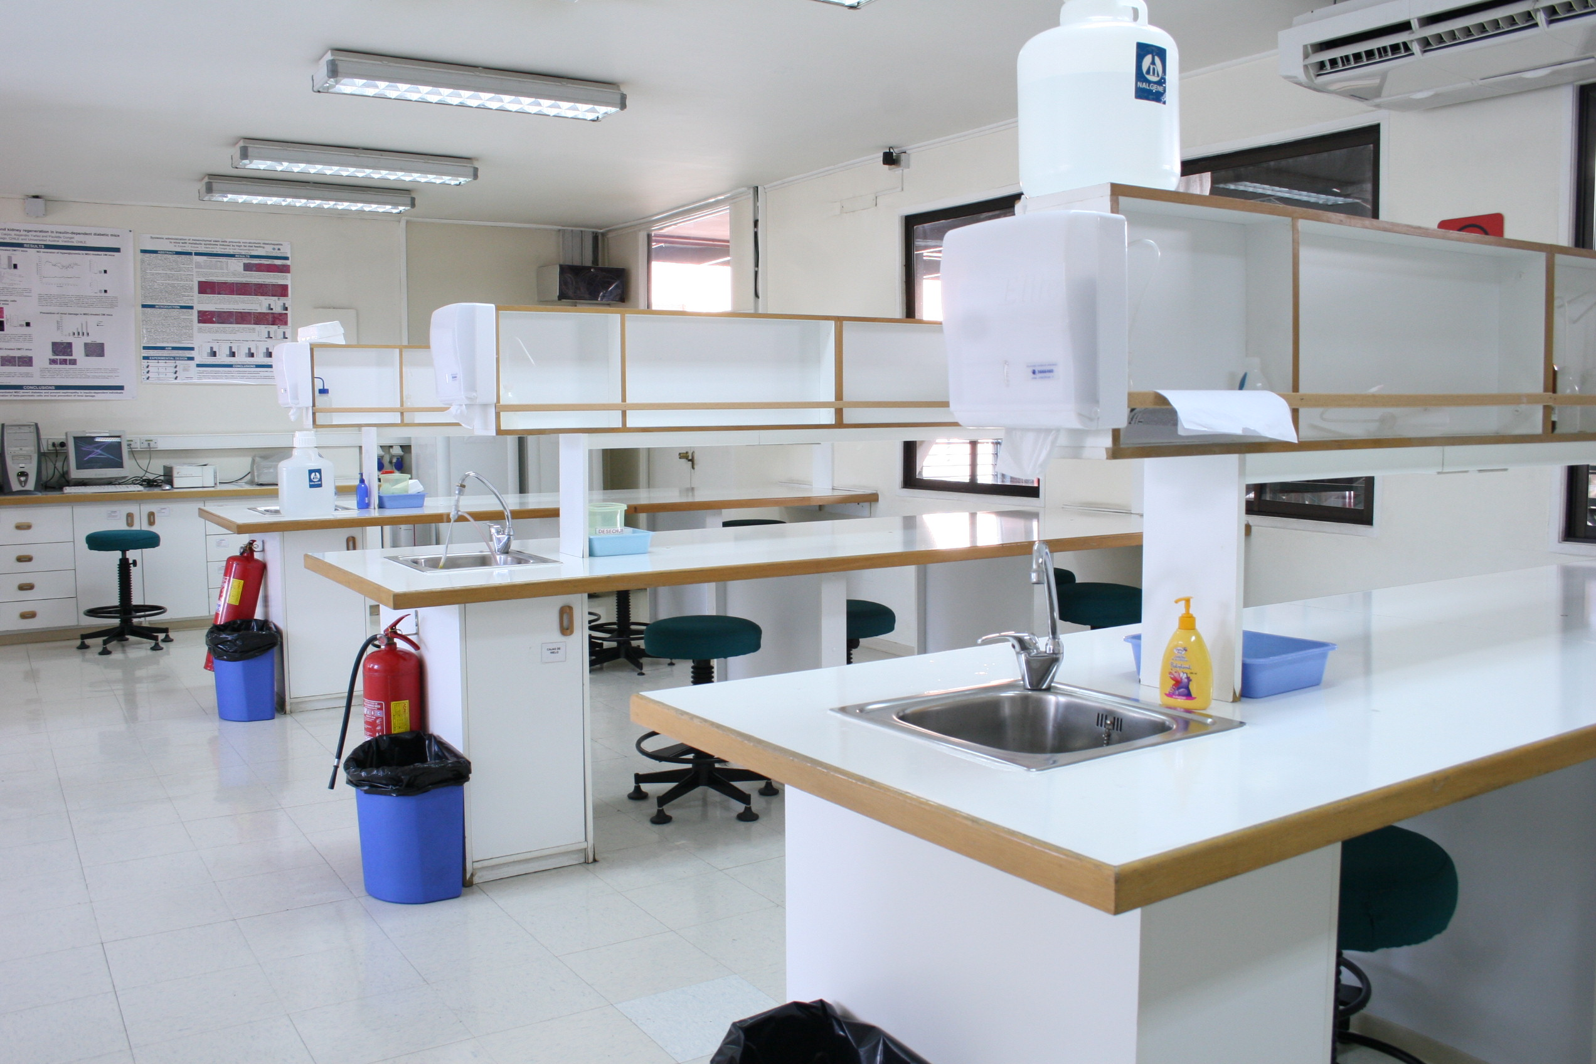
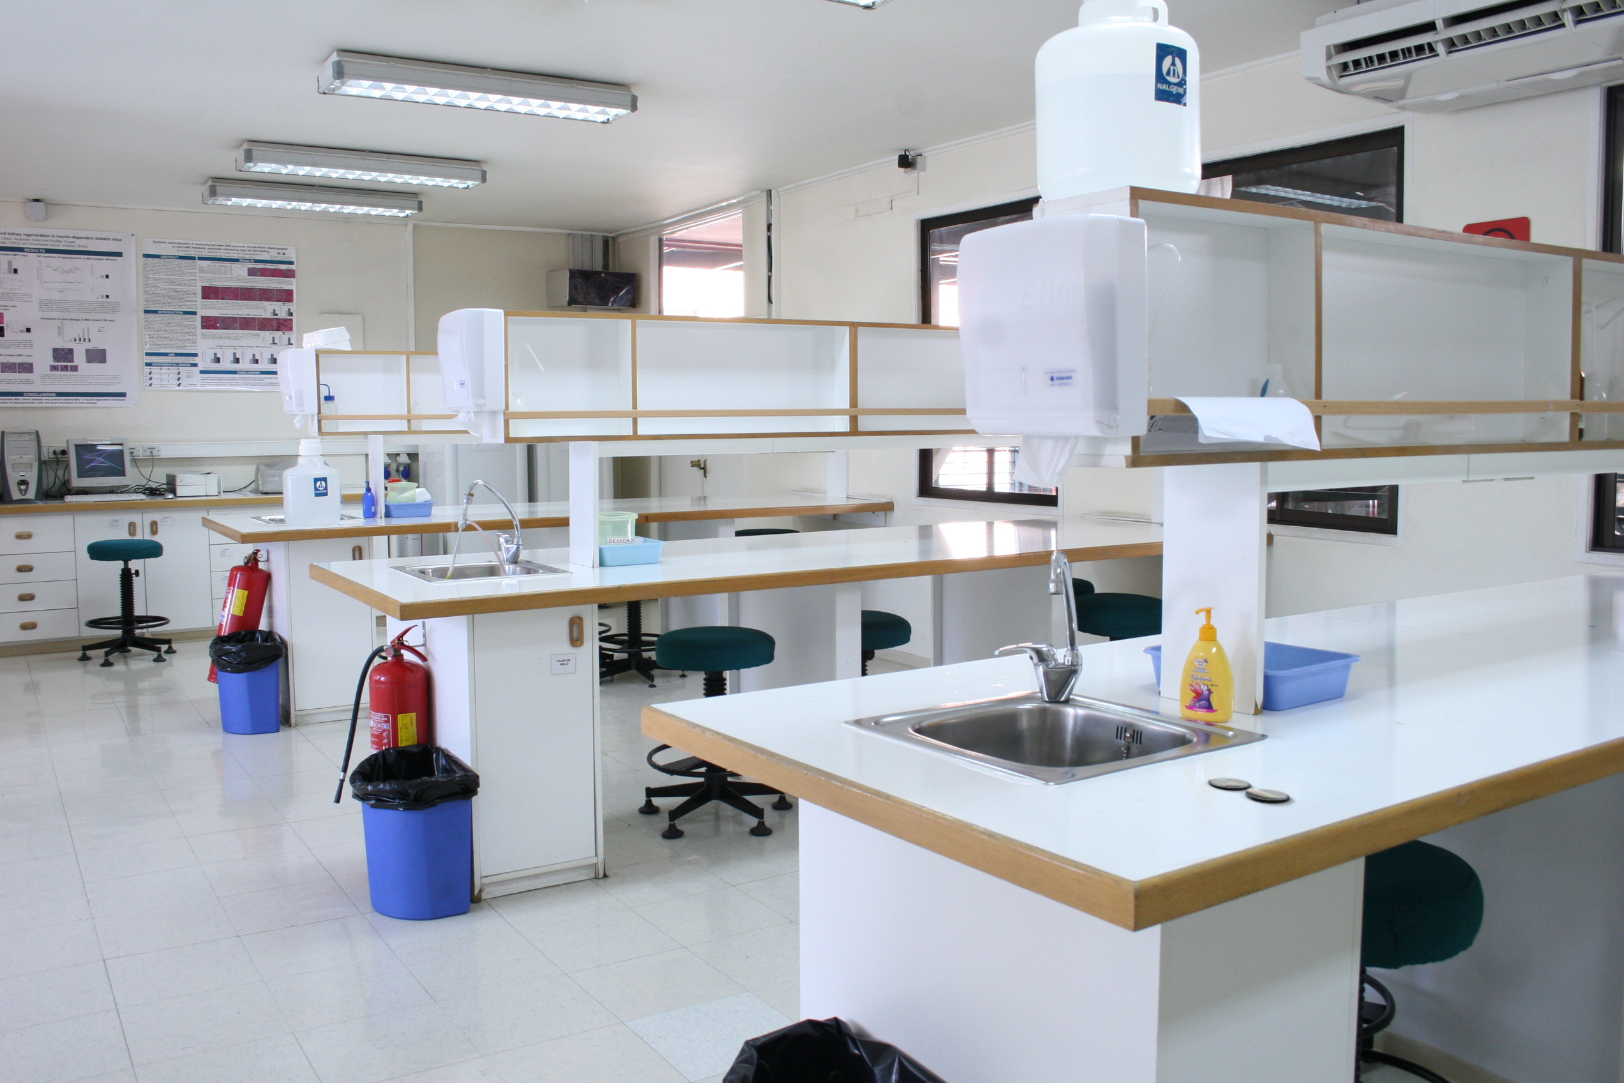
+ petri dish (1247, 787)
